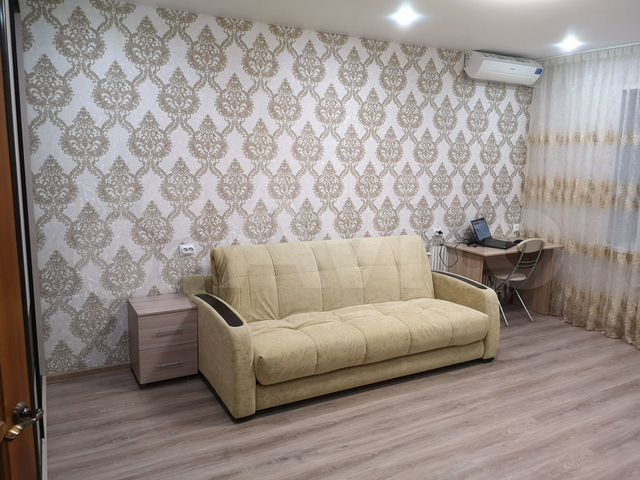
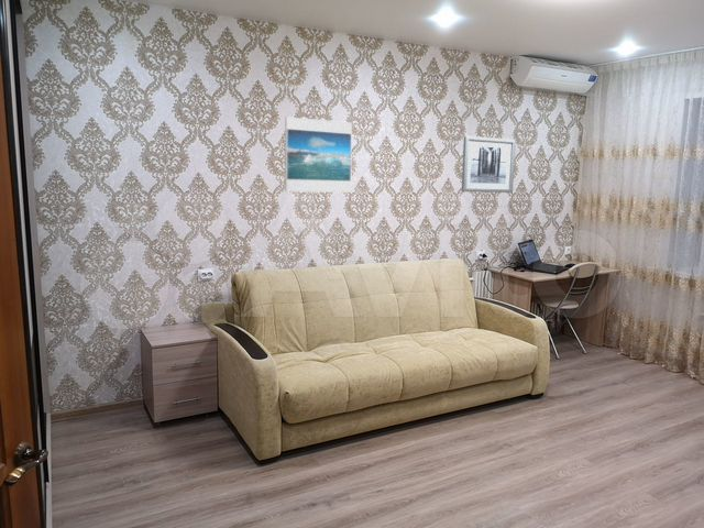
+ wall art (488, 165)
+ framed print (319, 156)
